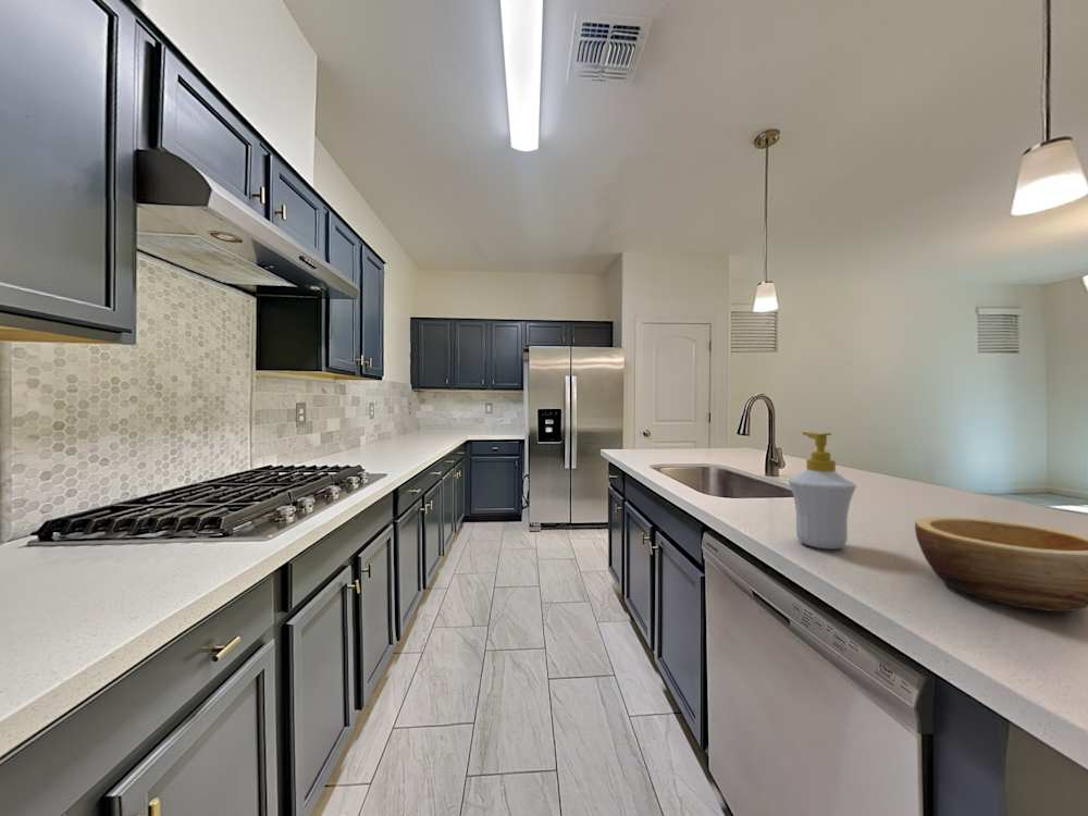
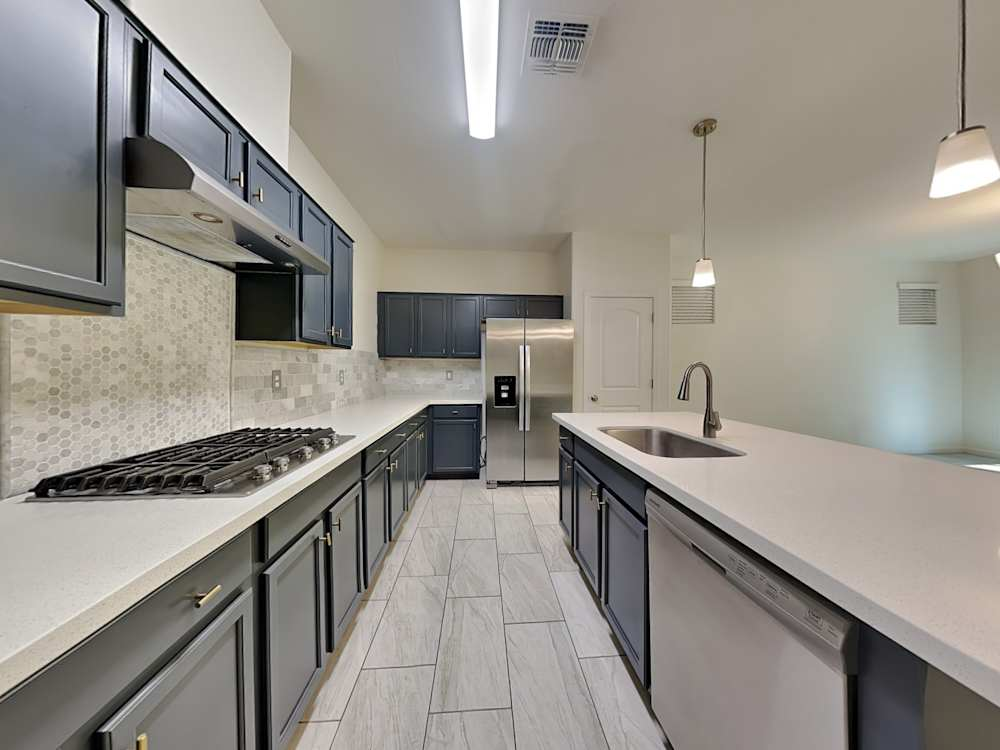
- soap bottle (820, 487)
- bowl (1005, 561)
